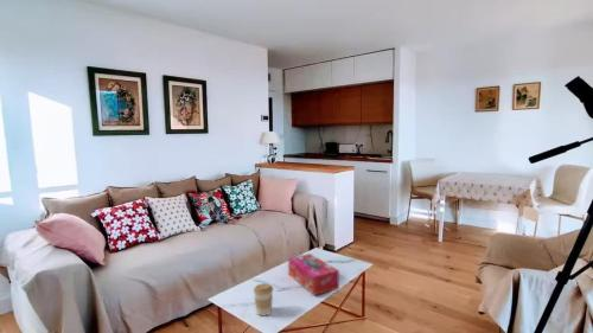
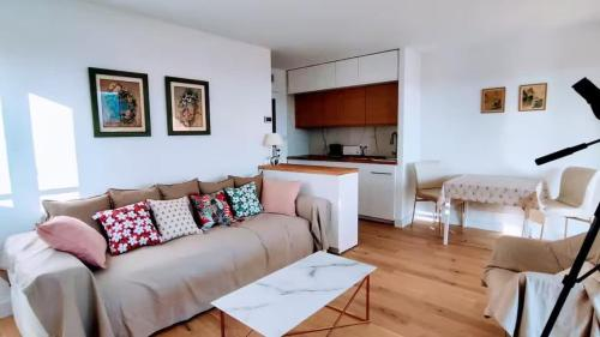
- tissue box (312, 273)
- coffee cup (263, 299)
